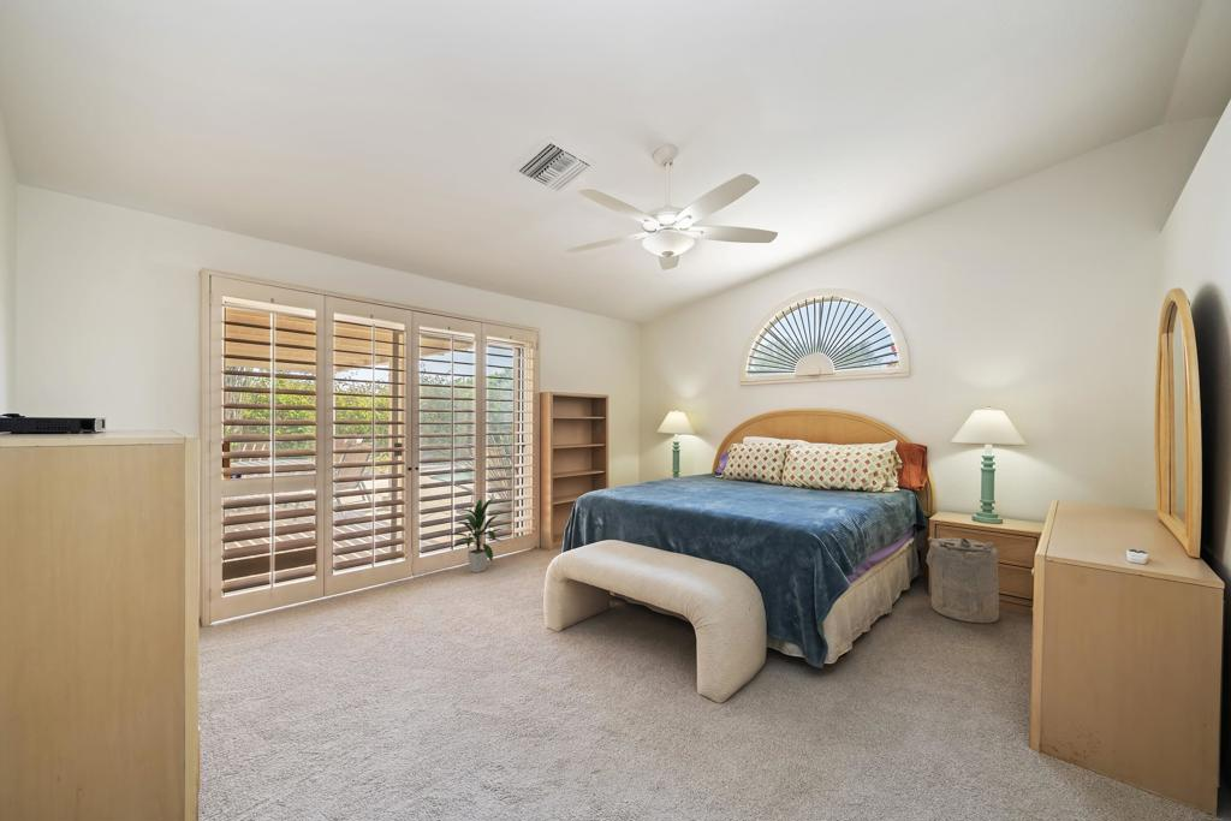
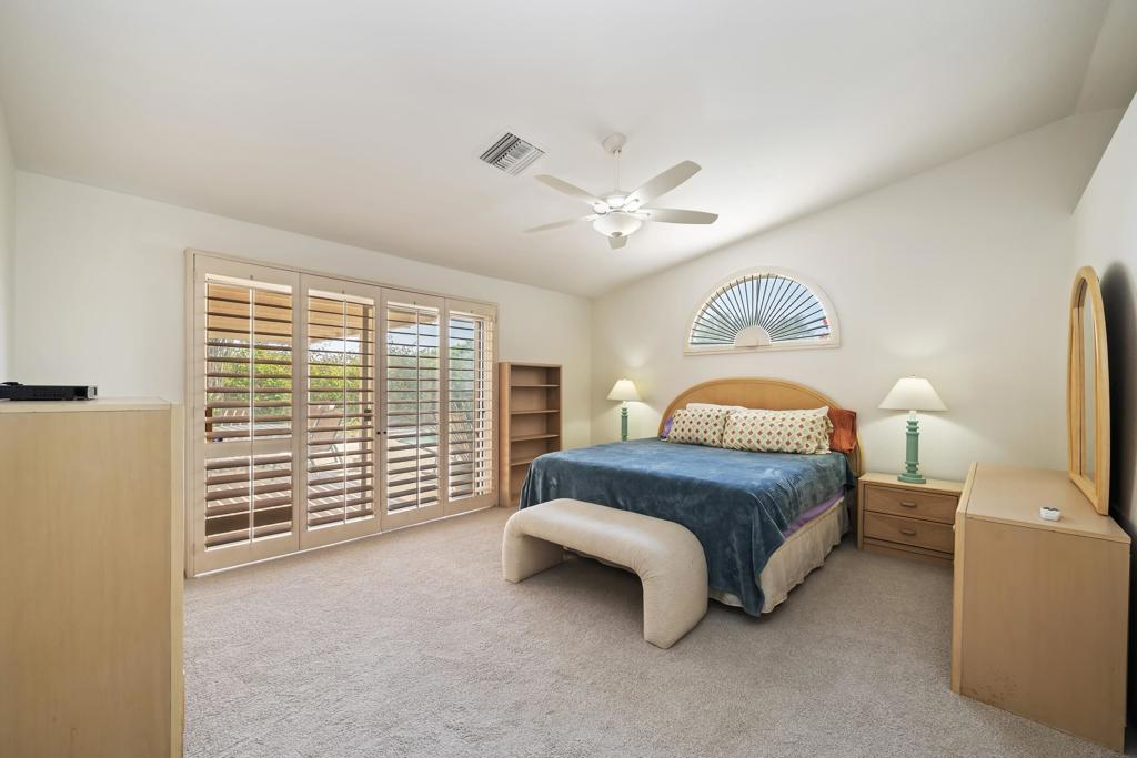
- indoor plant (477, 535)
- laundry hamper (961, 573)
